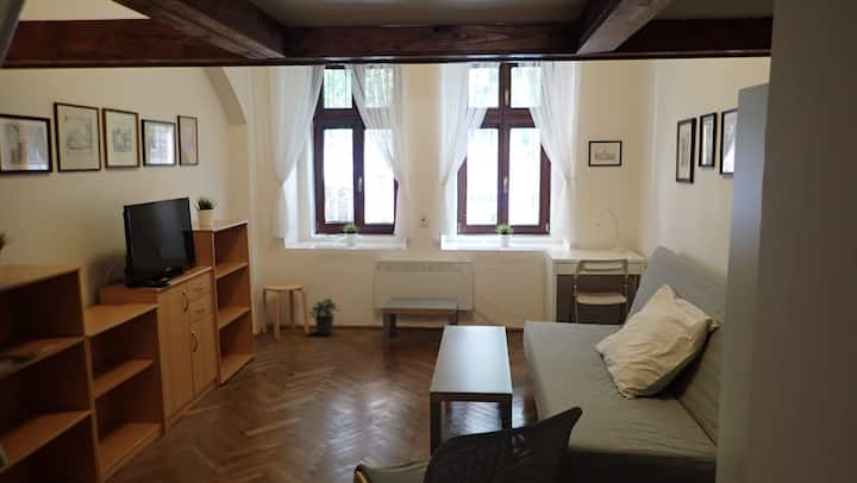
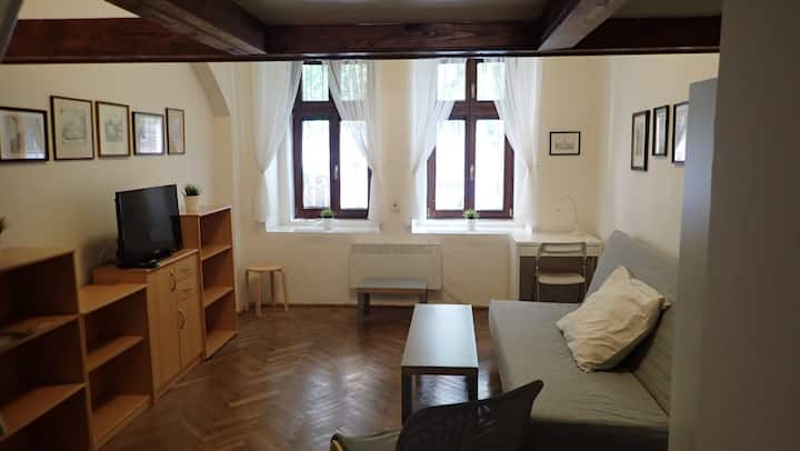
- potted plant (325, 315)
